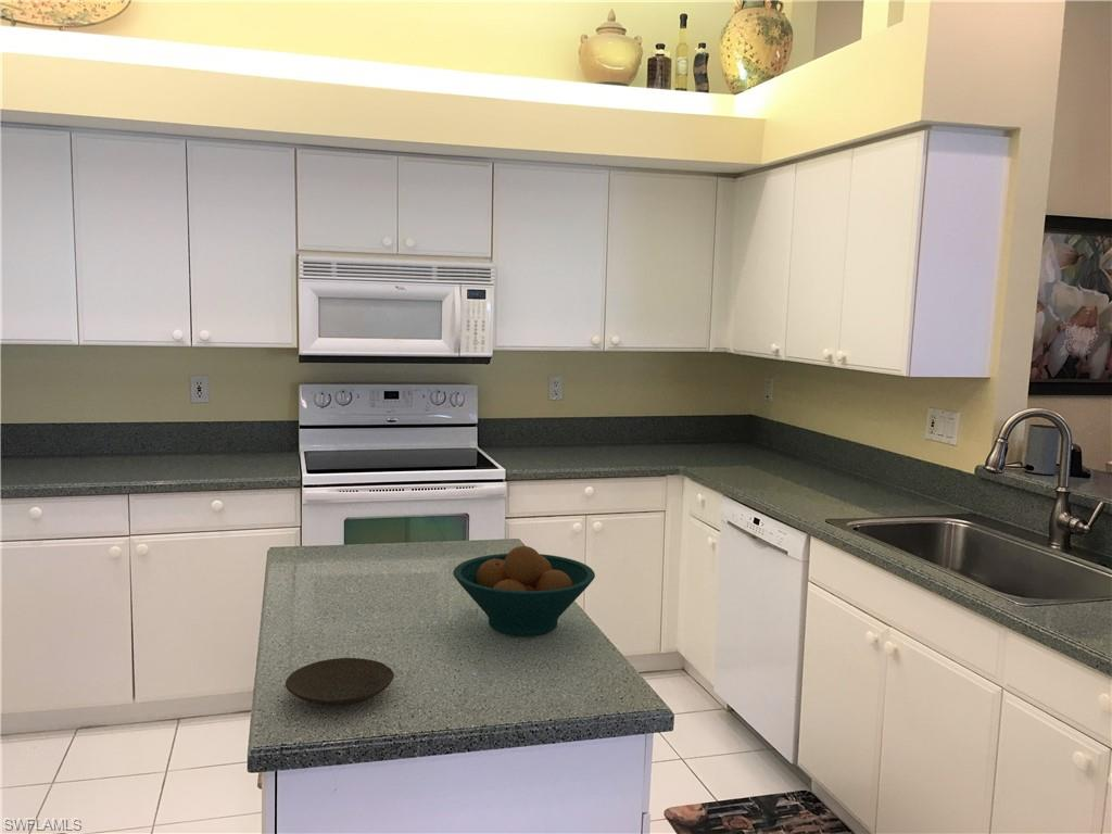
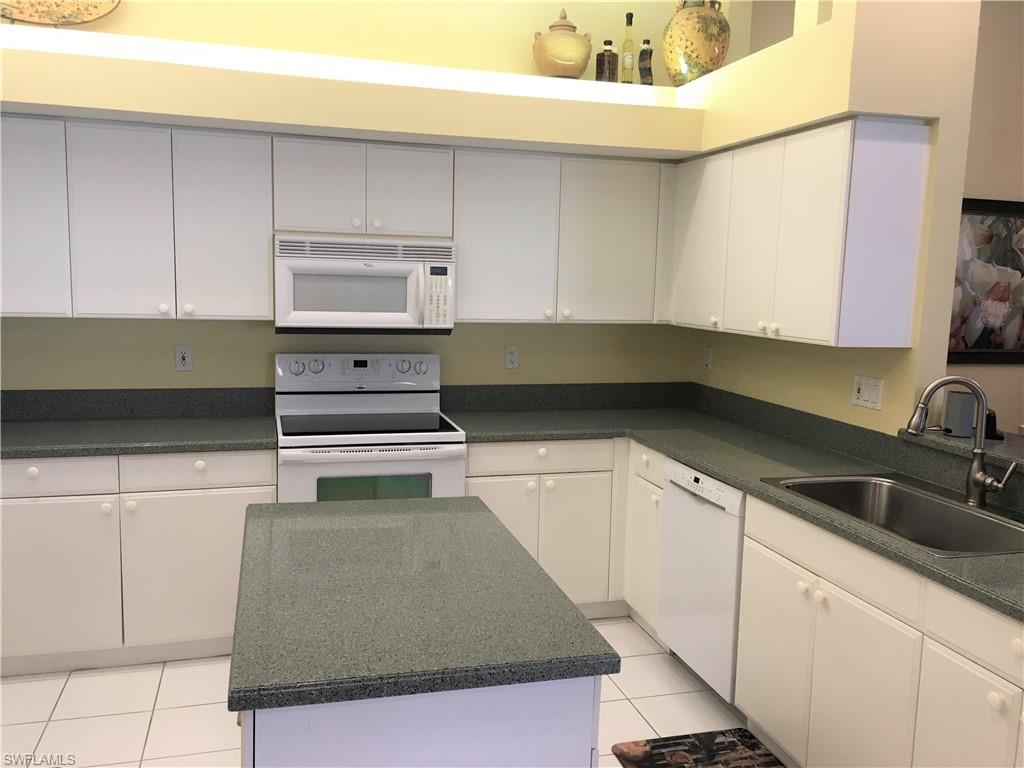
- plate (340, 685)
- fruit bowl (523, 585)
